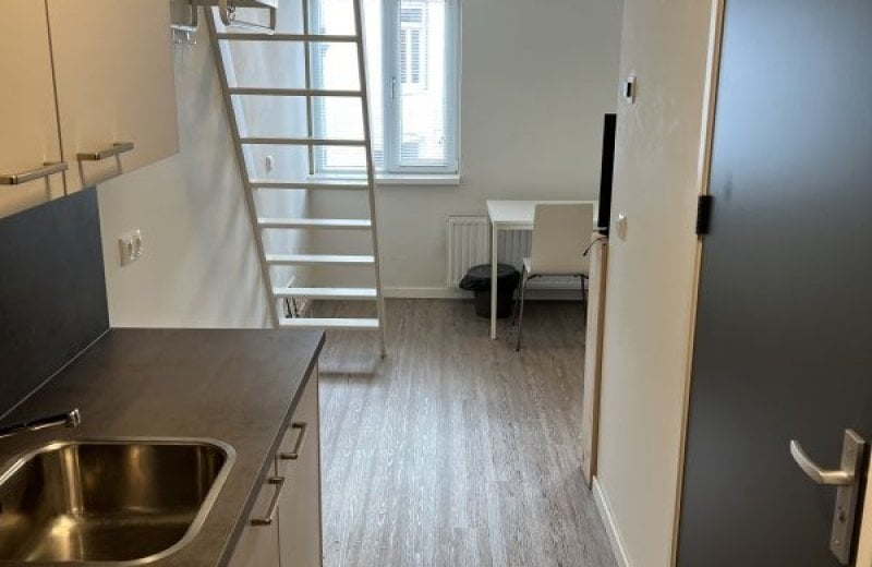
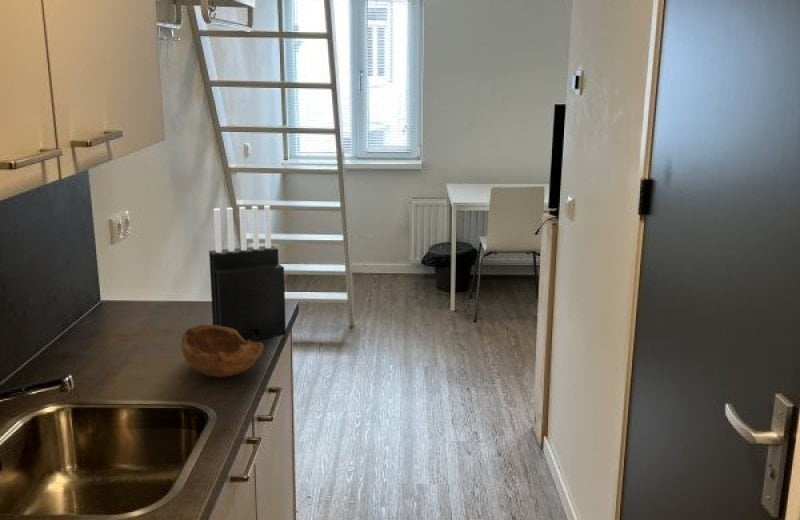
+ bowl (222, 354)
+ knife block (248, 273)
